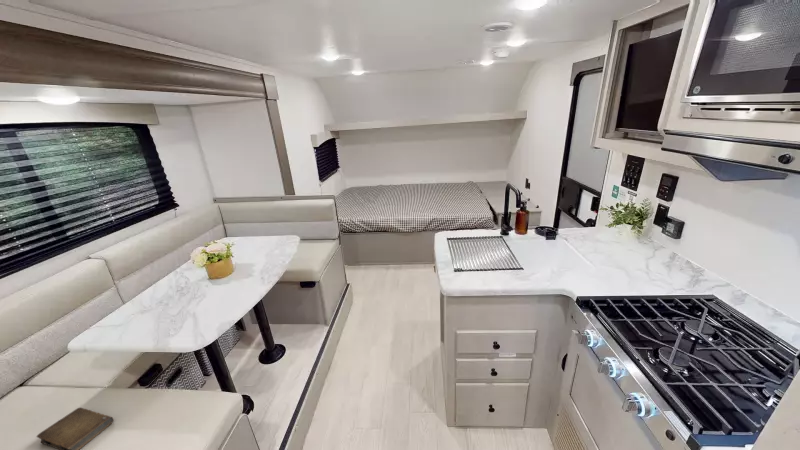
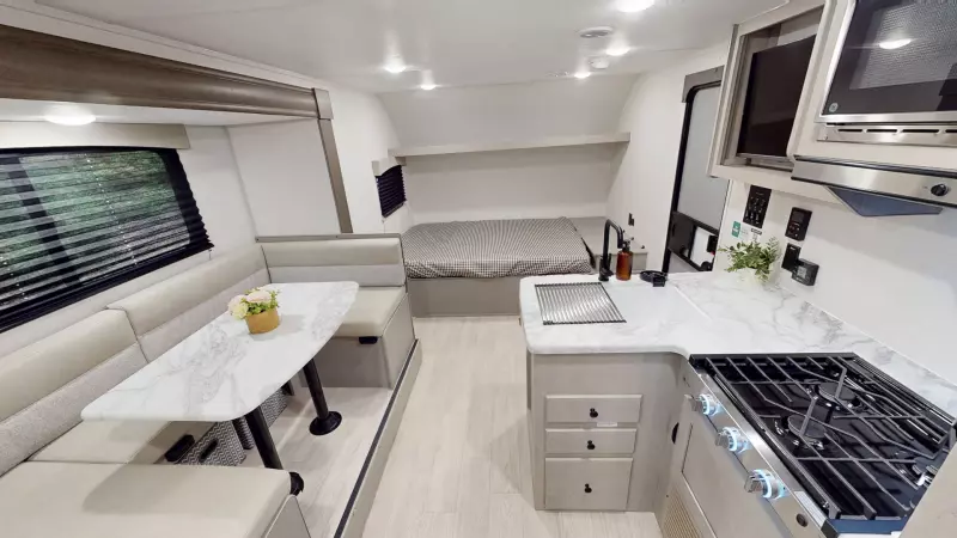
- book (76, 428)
